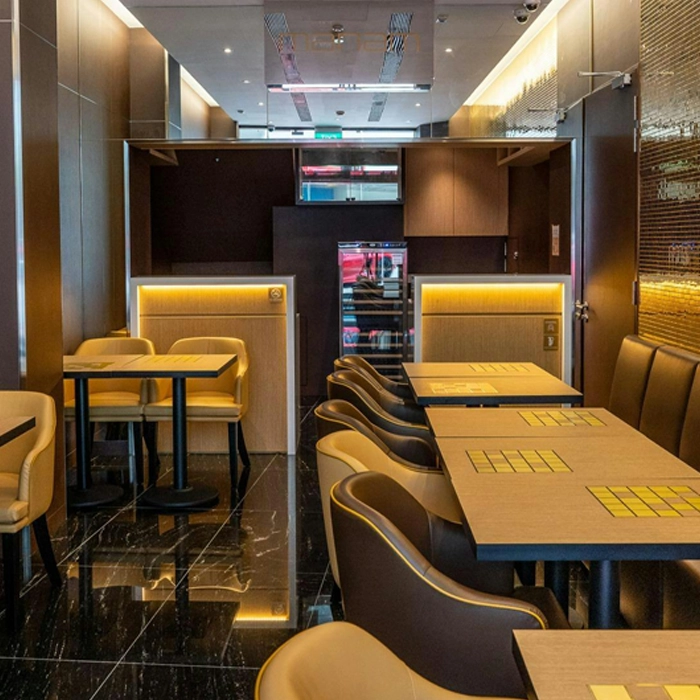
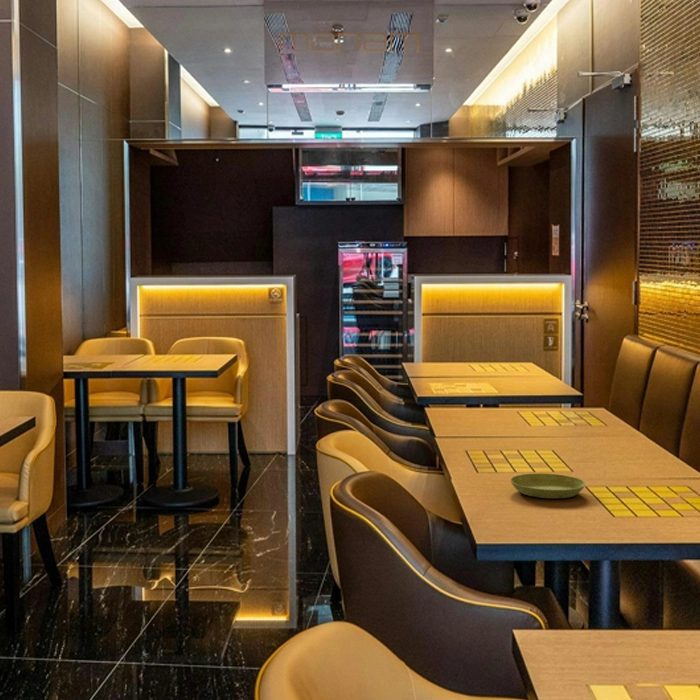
+ saucer (547, 486)
